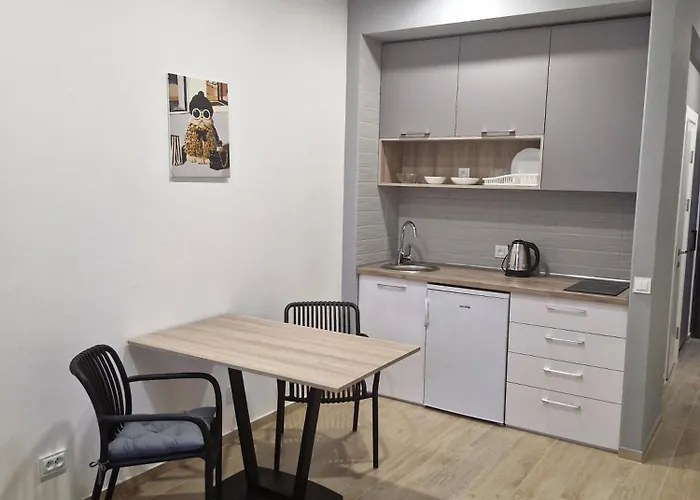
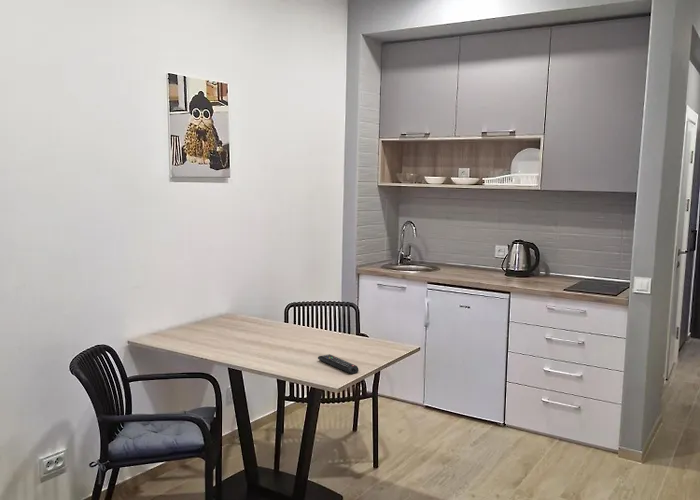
+ remote control (337, 363)
